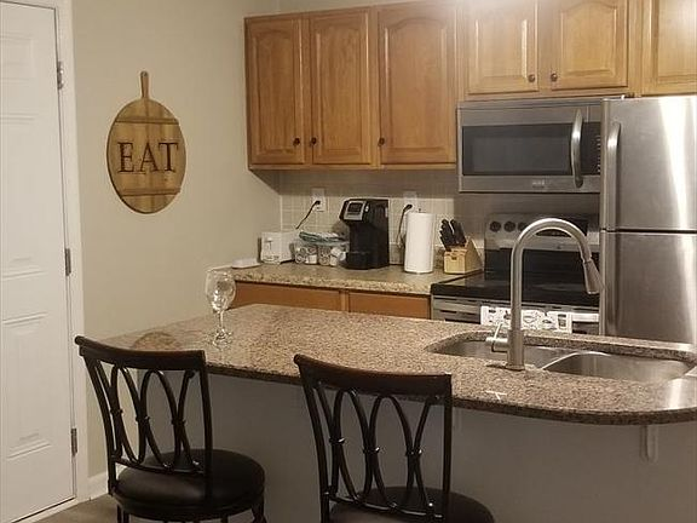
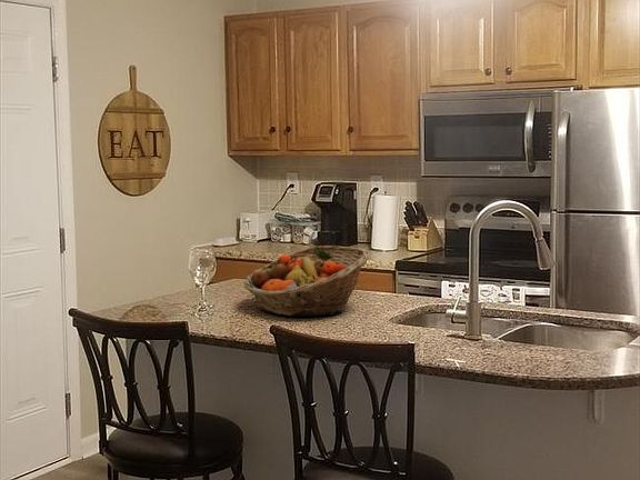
+ fruit basket (307, 279)
